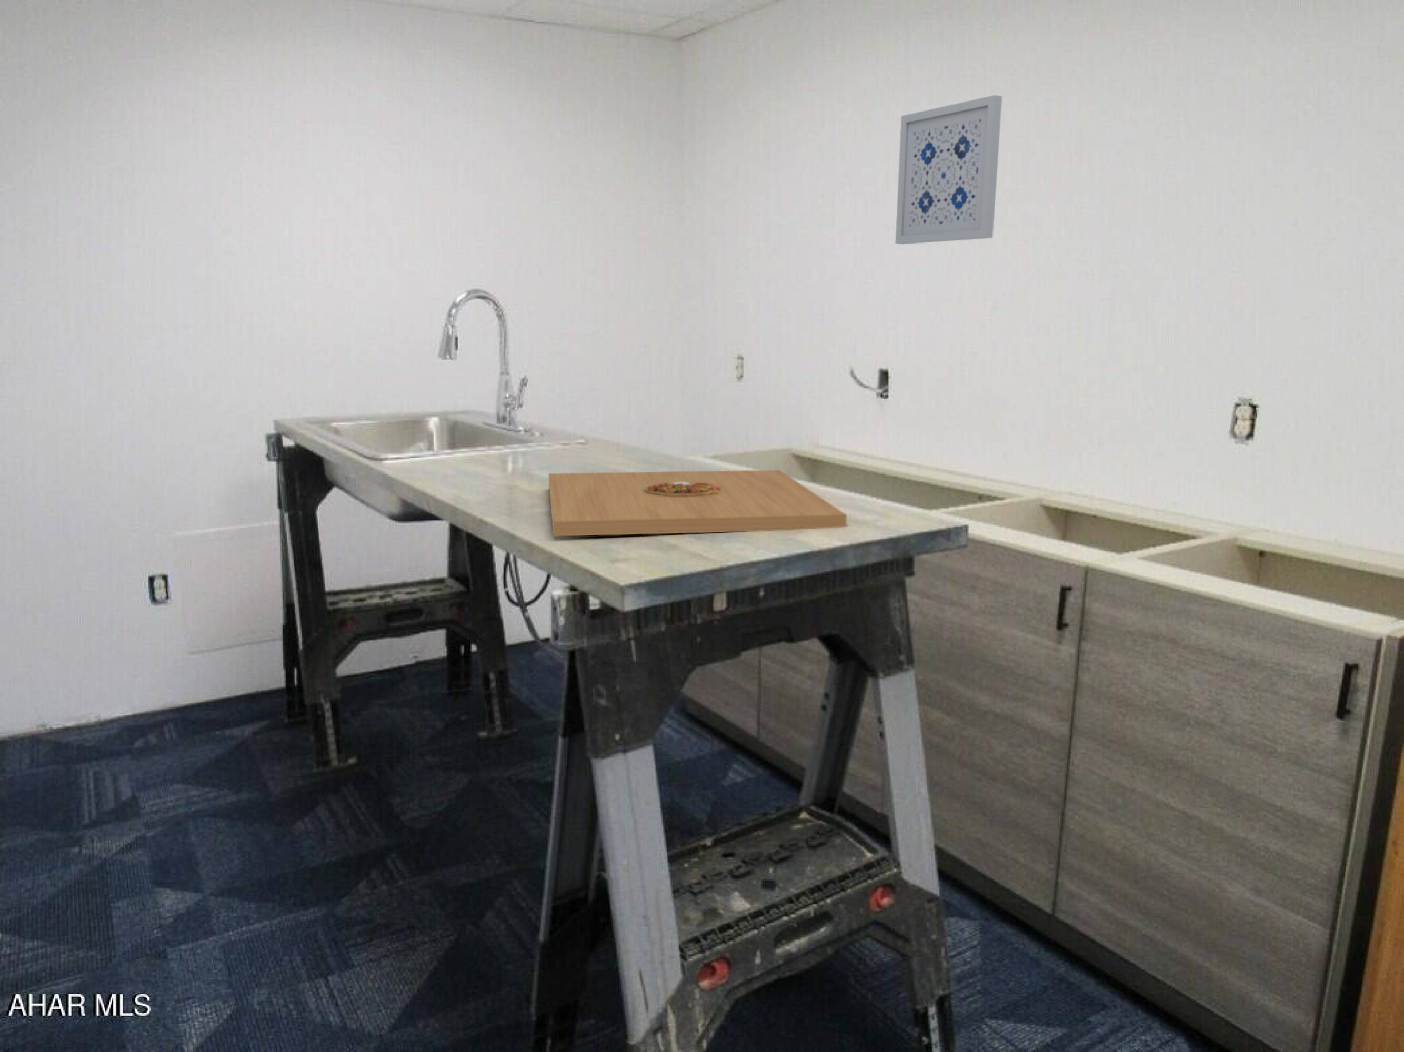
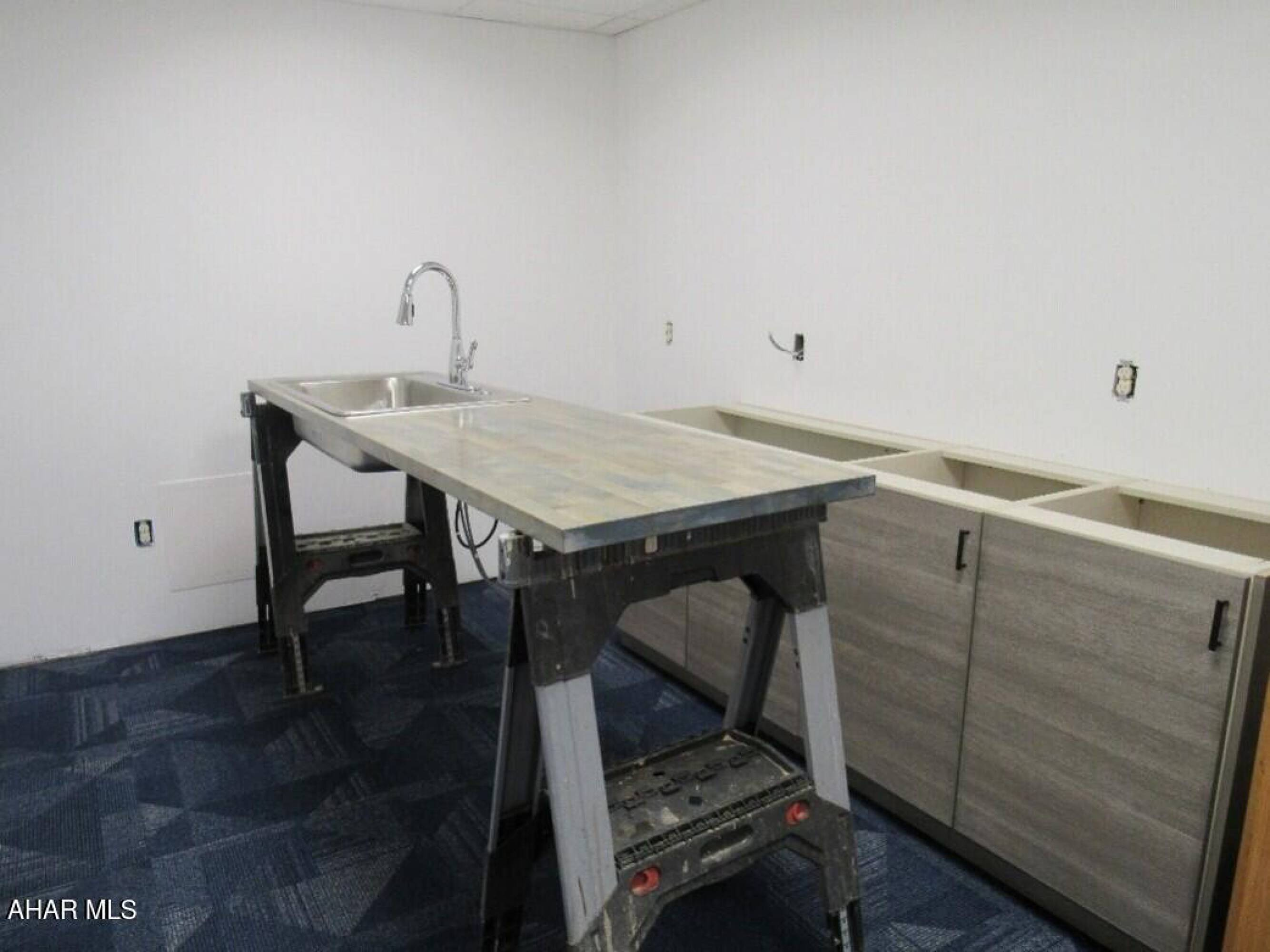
- wall art (945, 175)
- platter (682, 494)
